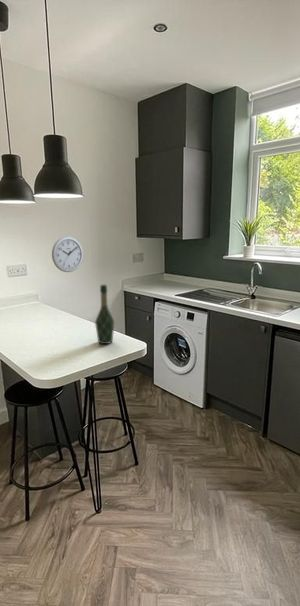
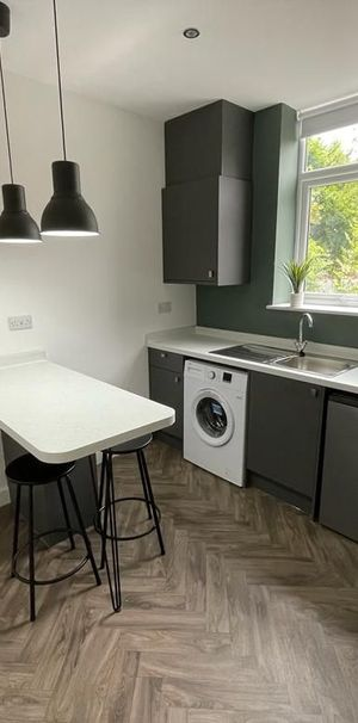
- wine bottle (104, 314)
- wall clock (68, 254)
